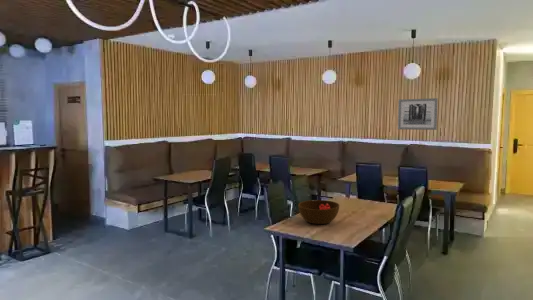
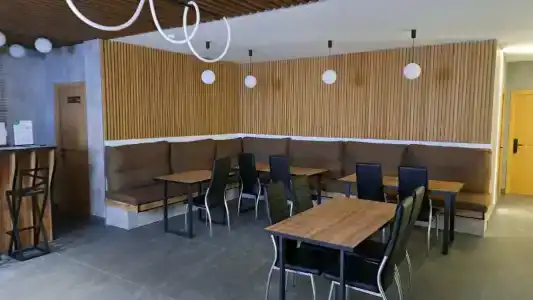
- bowl (318, 212)
- wall art (417, 114)
